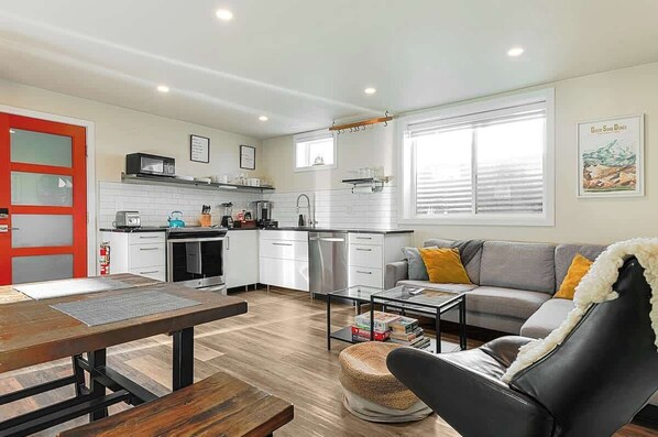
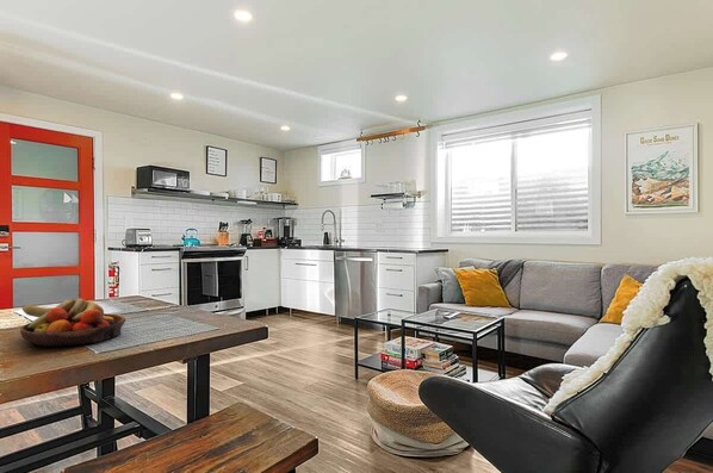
+ fruit bowl (74, 318)
